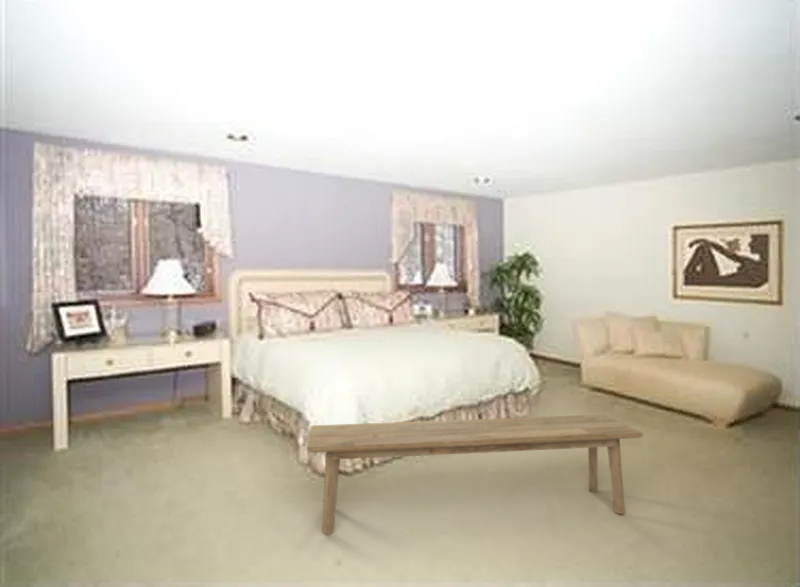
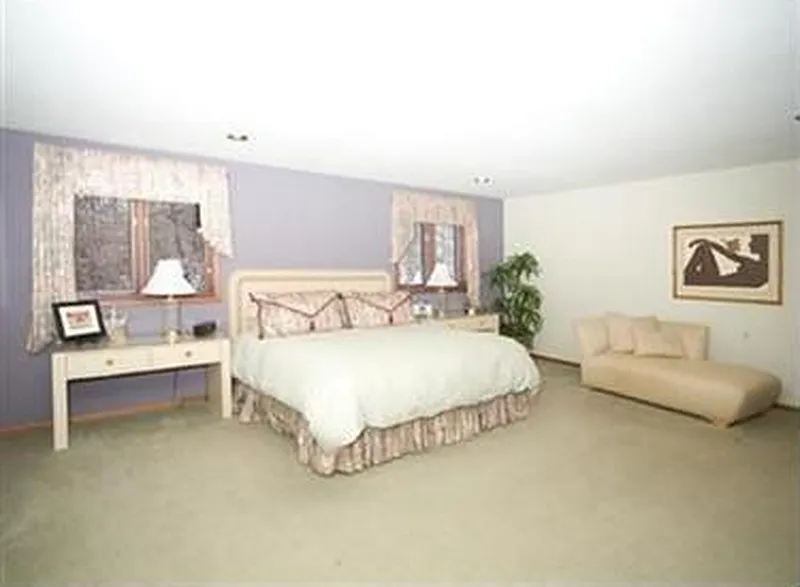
- bench (472, 452)
